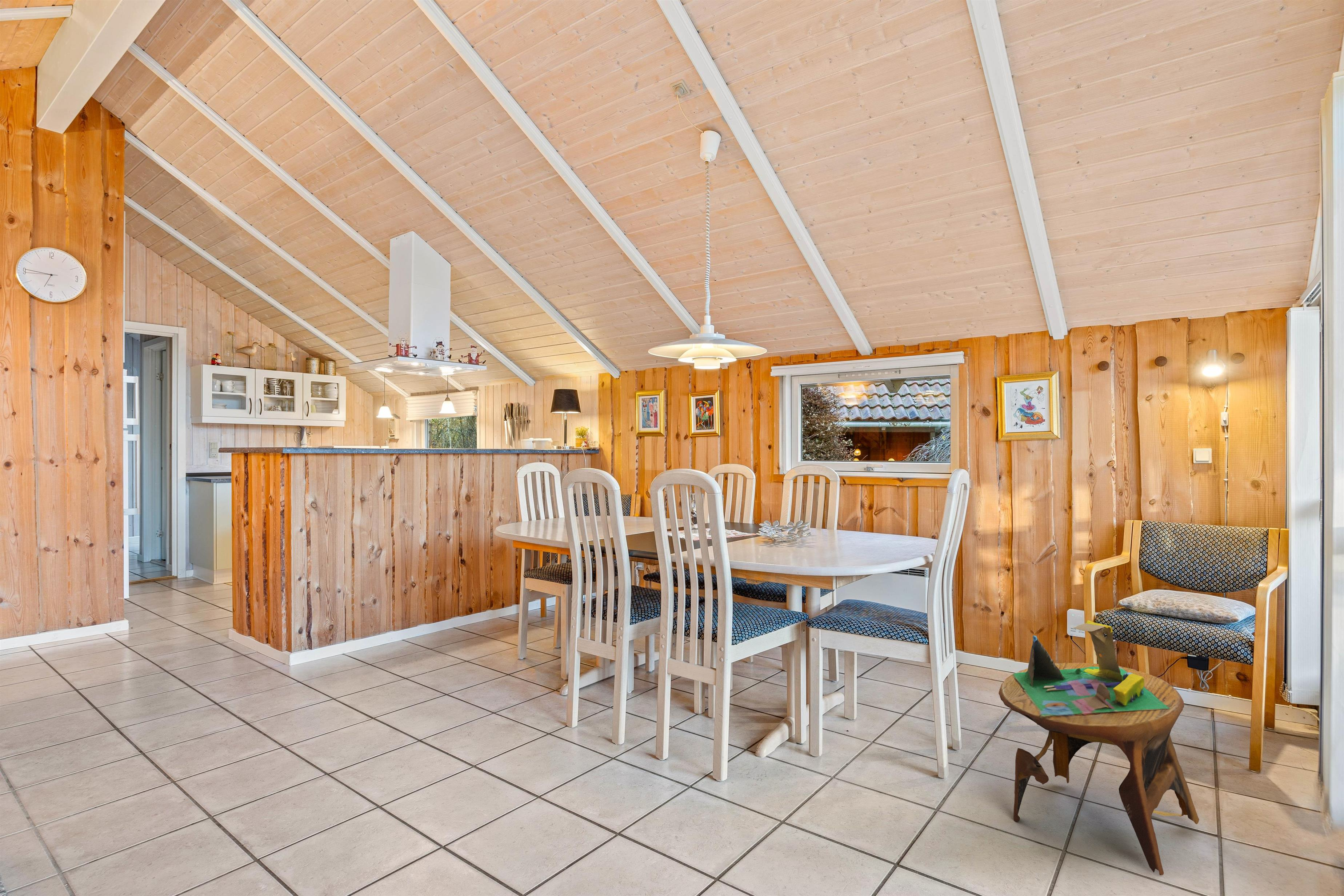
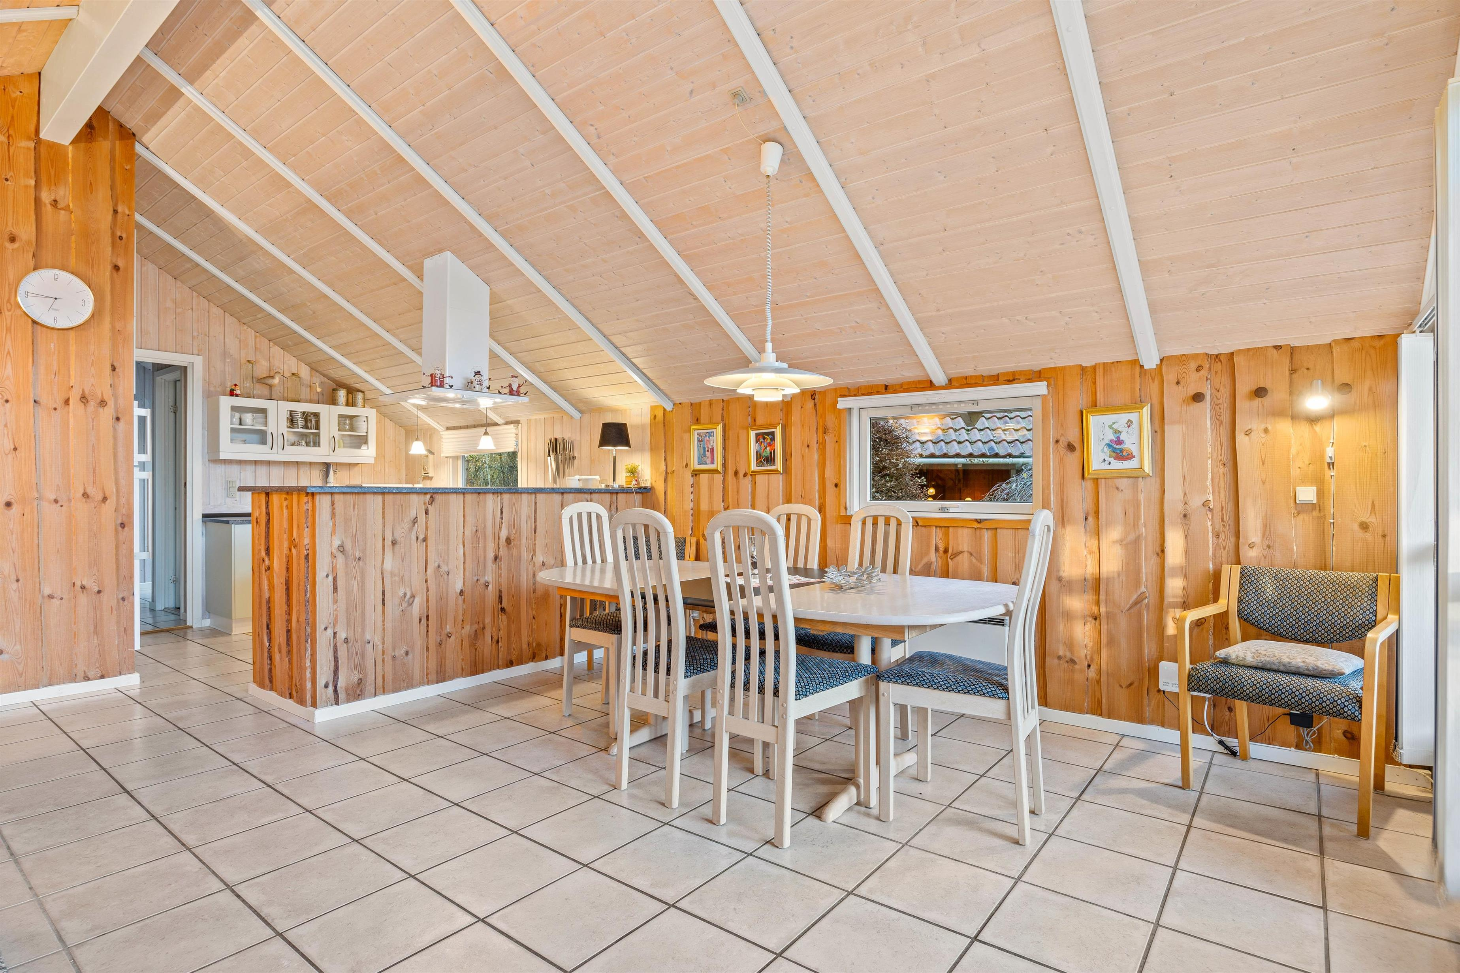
- side table (1099, 724)
